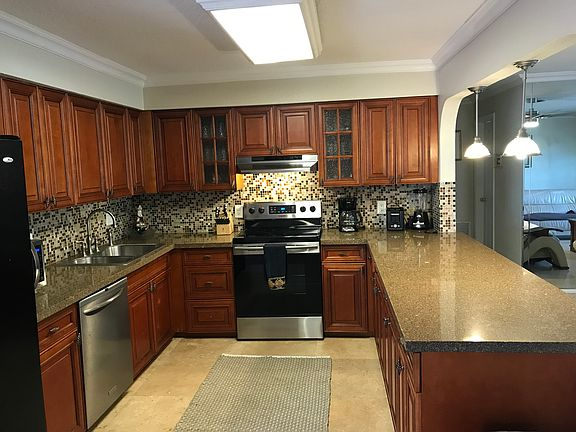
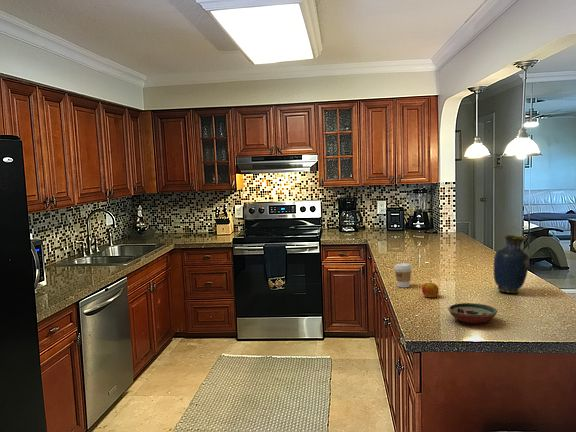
+ decorative bowl (472, 314)
+ apple (430, 288)
+ coffee cup (403, 275)
+ vase (511, 263)
